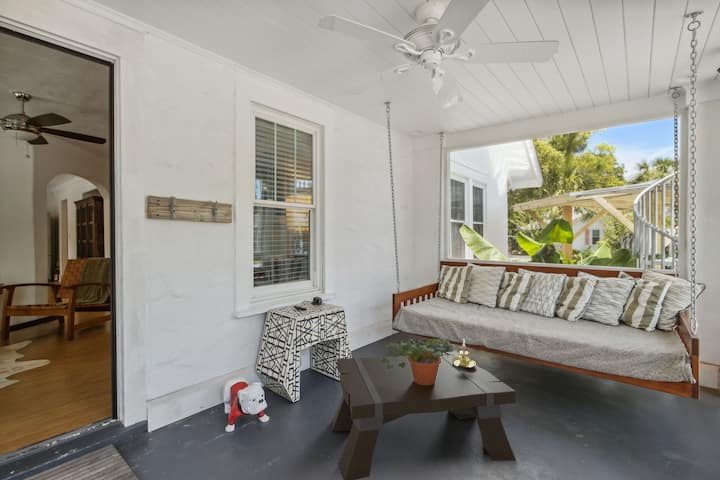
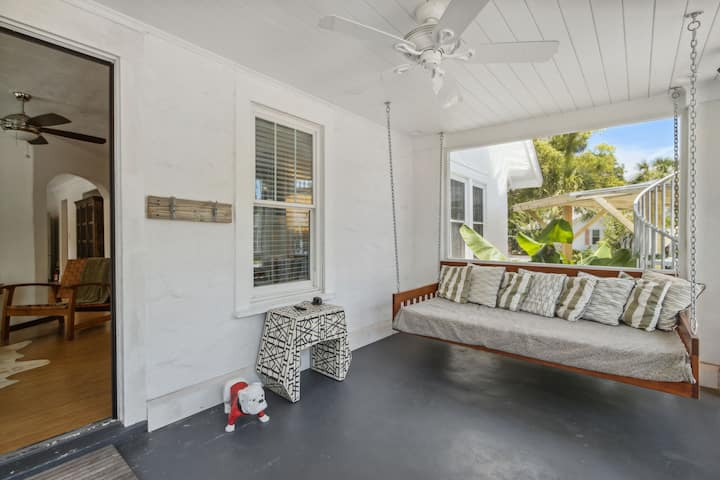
- coffee table (415, 405)
- potted plant (418, 356)
- candle holder (465, 351)
